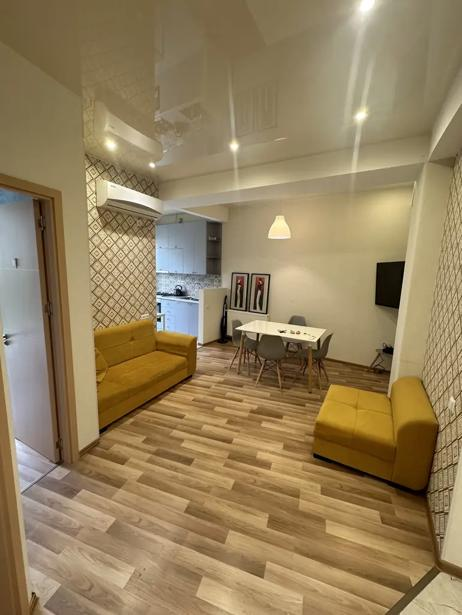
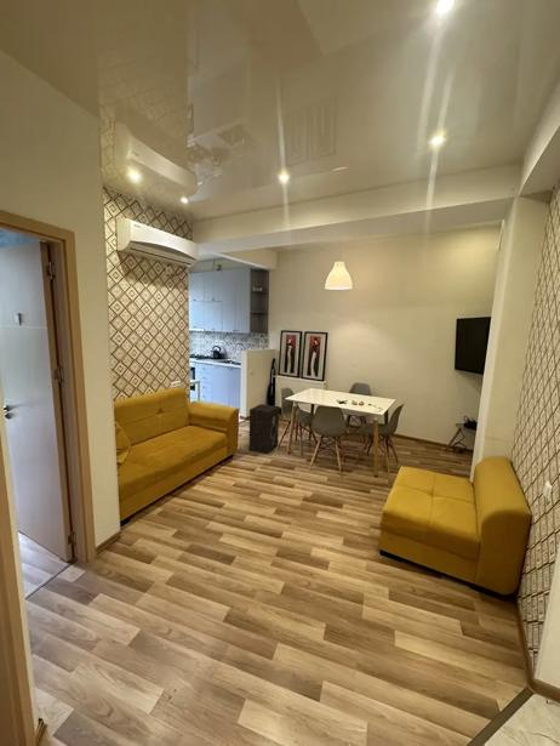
+ speaker (263, 428)
